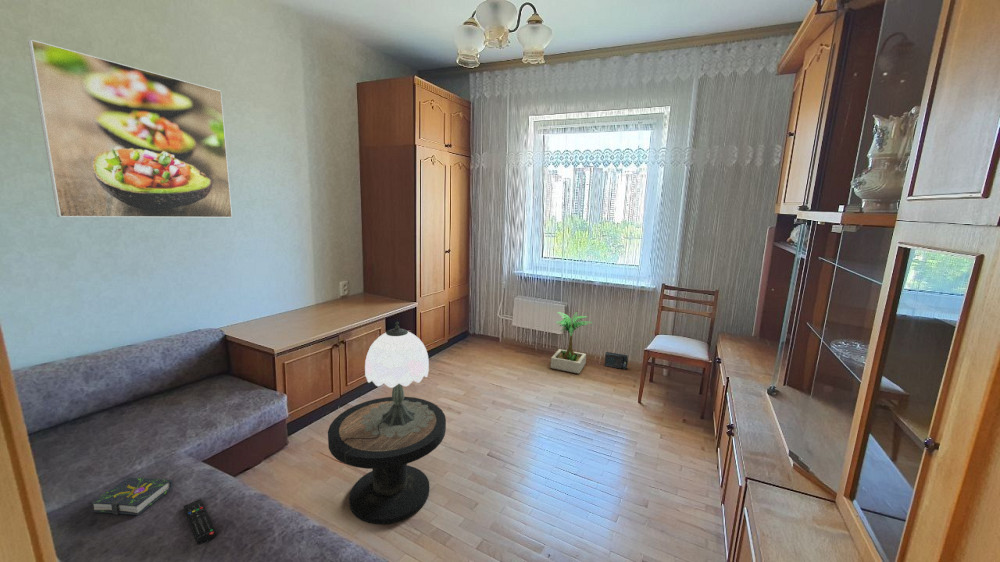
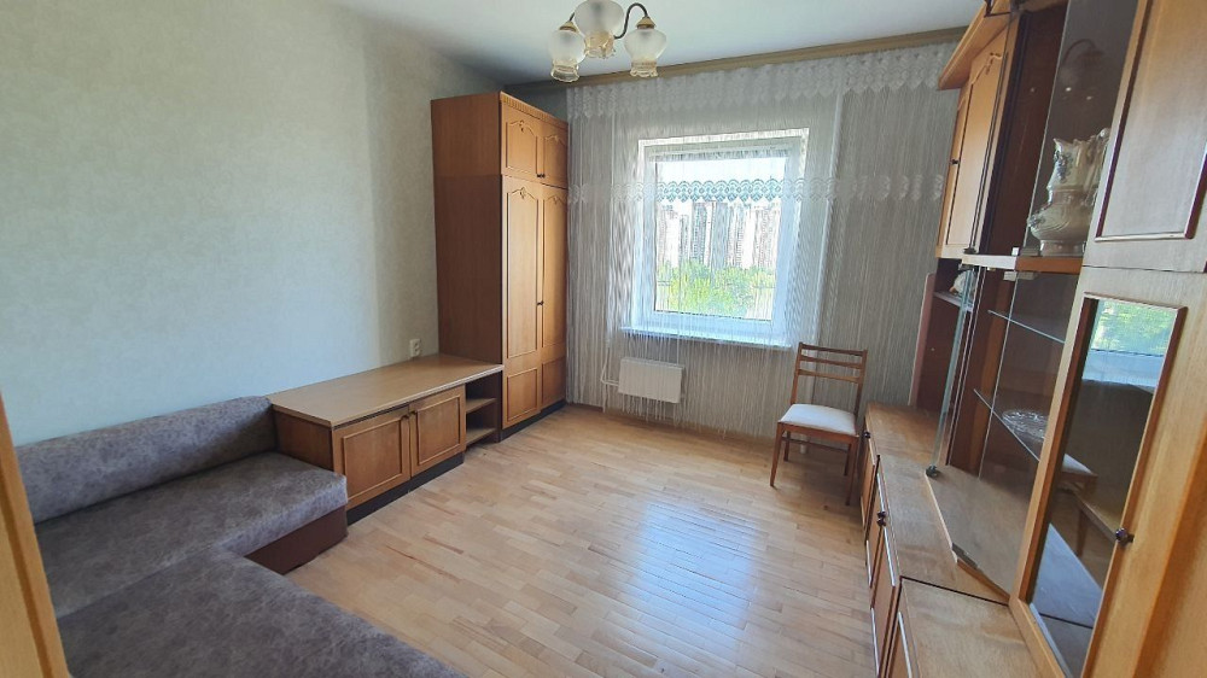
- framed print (149, 145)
- potted plant (571, 340)
- table lamp (388, 373)
- book (133, 494)
- side table (389, 458)
- remote control (199, 520)
- speaker (616, 360)
